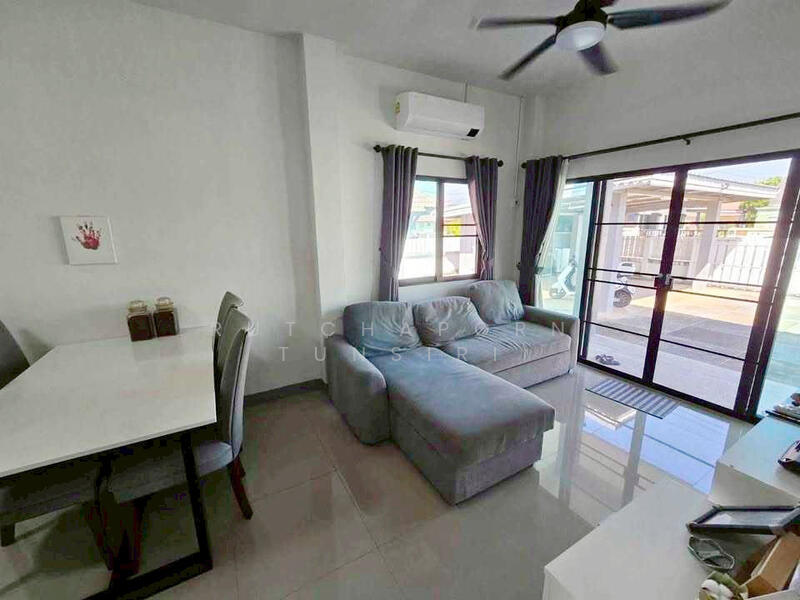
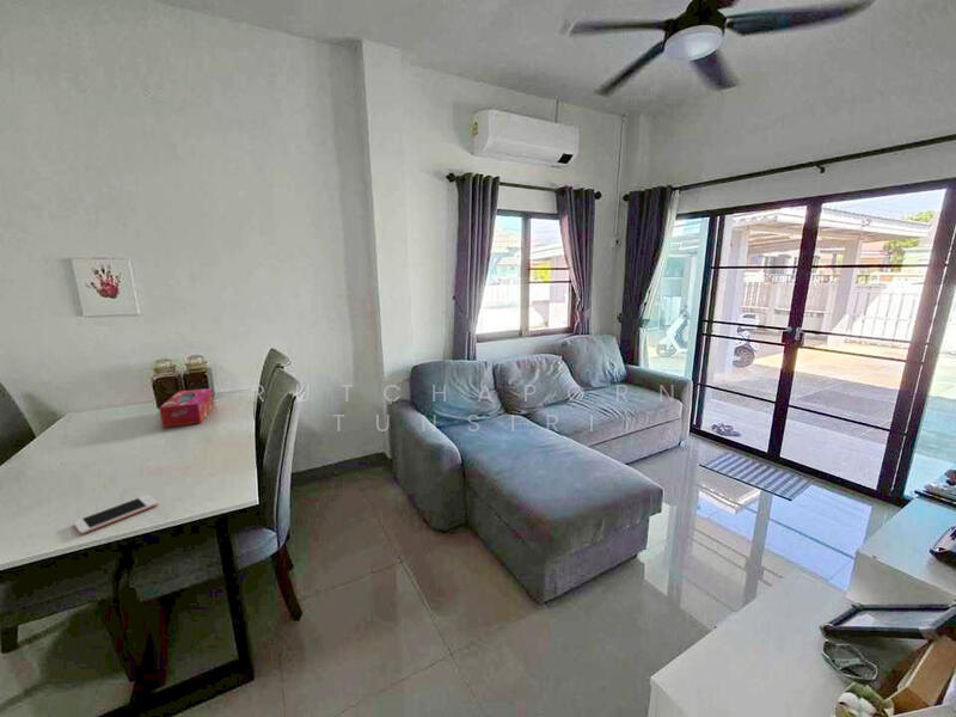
+ cell phone (117, 513)
+ tissue box (189, 406)
